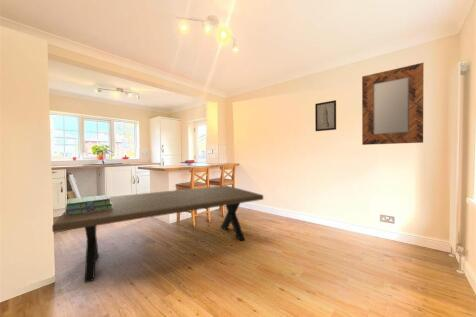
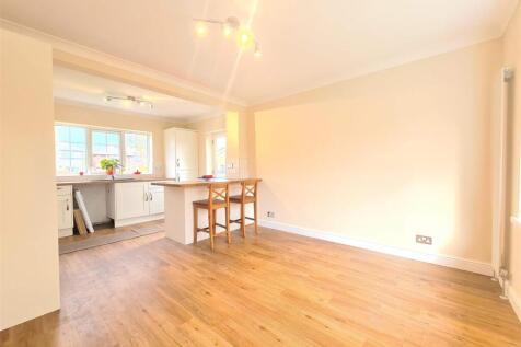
- stack of books (89, 203)
- home mirror (390, 107)
- dining table (173, 213)
- wall art (325, 116)
